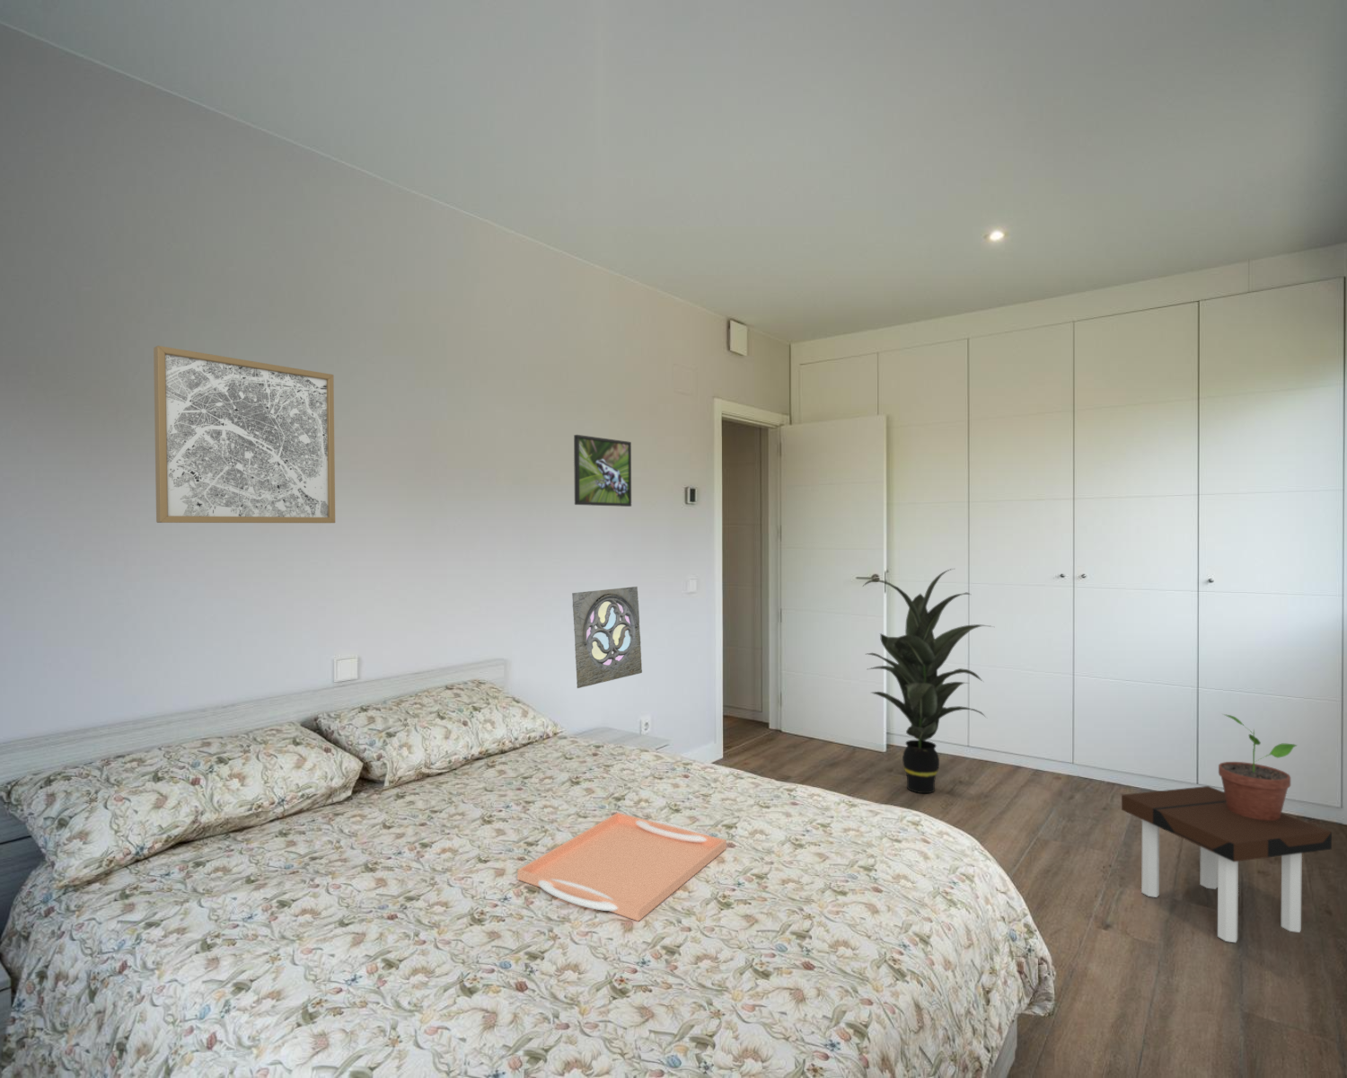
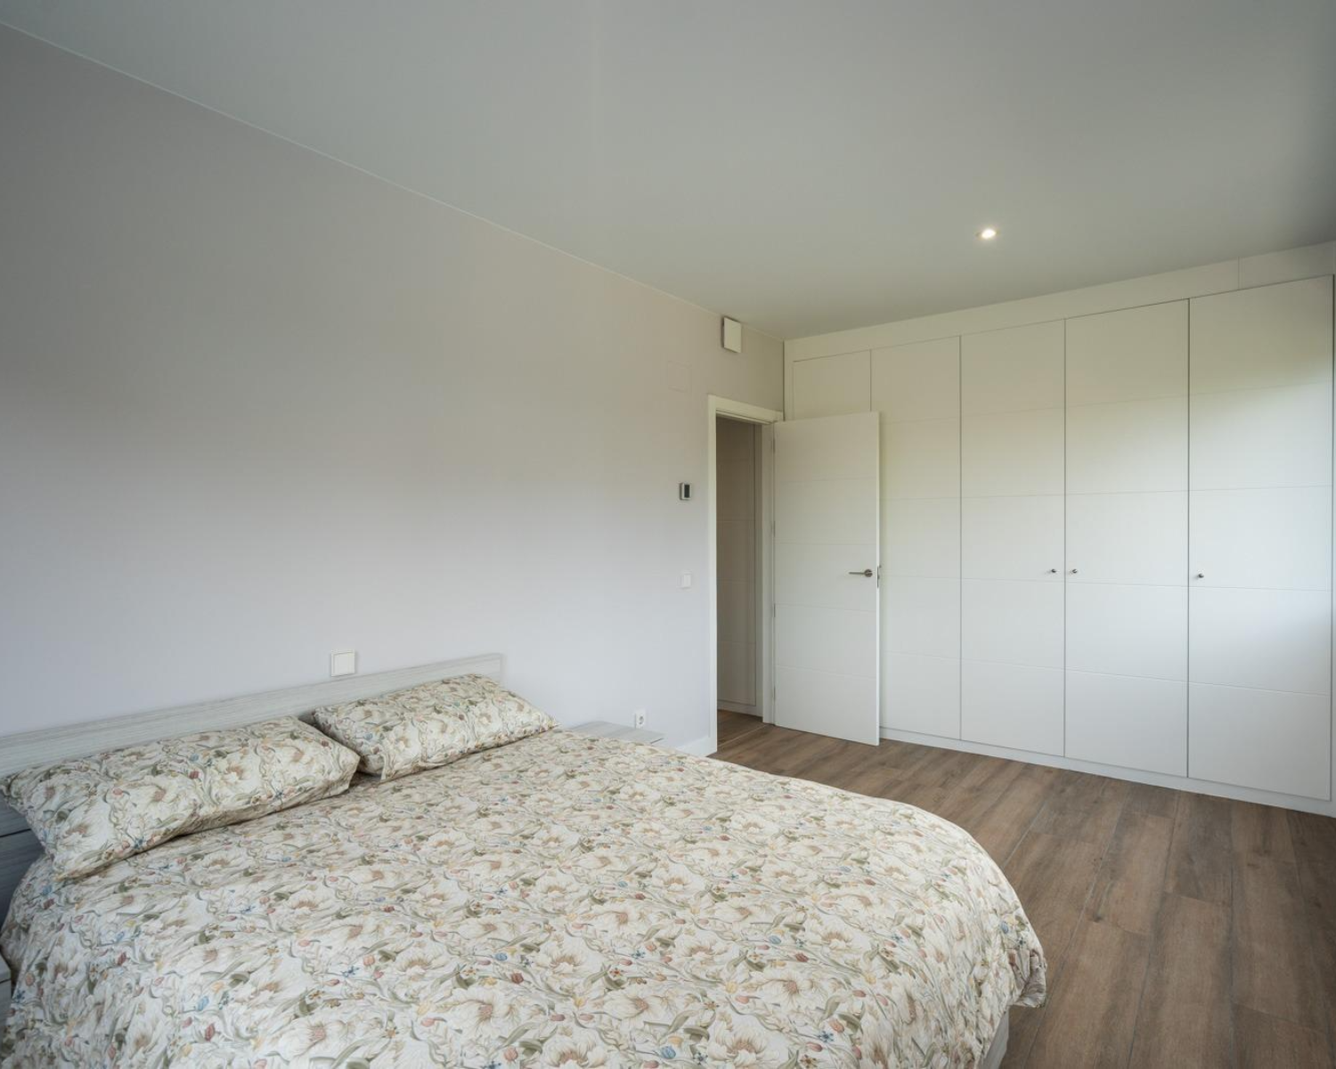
- serving tray (626, 859)
- indoor plant (928, 680)
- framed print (604, 472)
- potted plant (1254, 763)
- wall ornament (607, 635)
- side table (1218, 861)
- wall art (252, 442)
